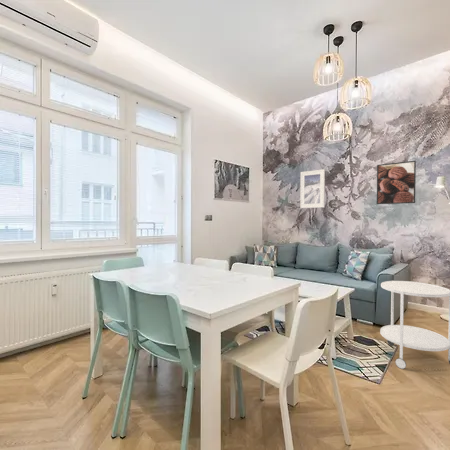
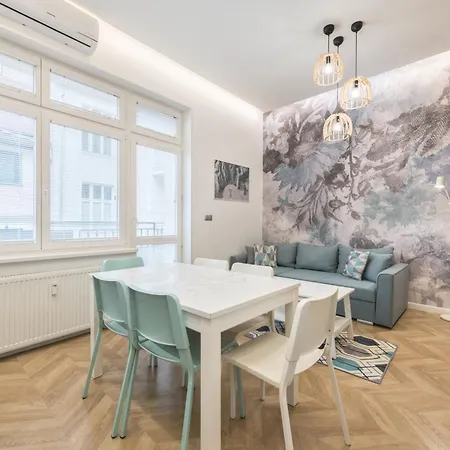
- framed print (312, 189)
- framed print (395, 183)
- side table (412, 326)
